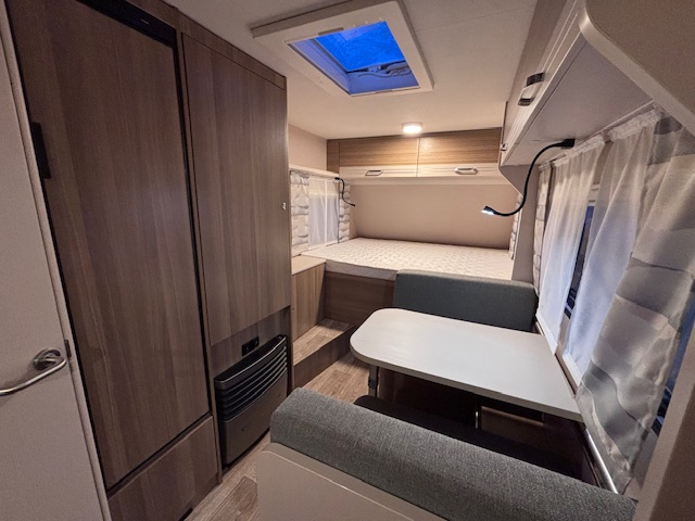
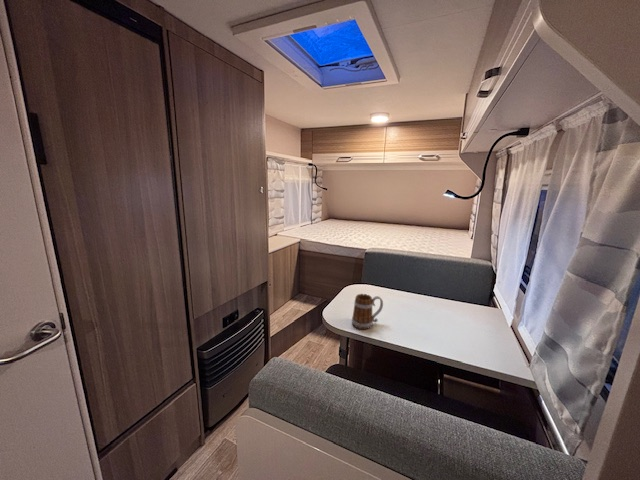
+ mug (367, 310)
